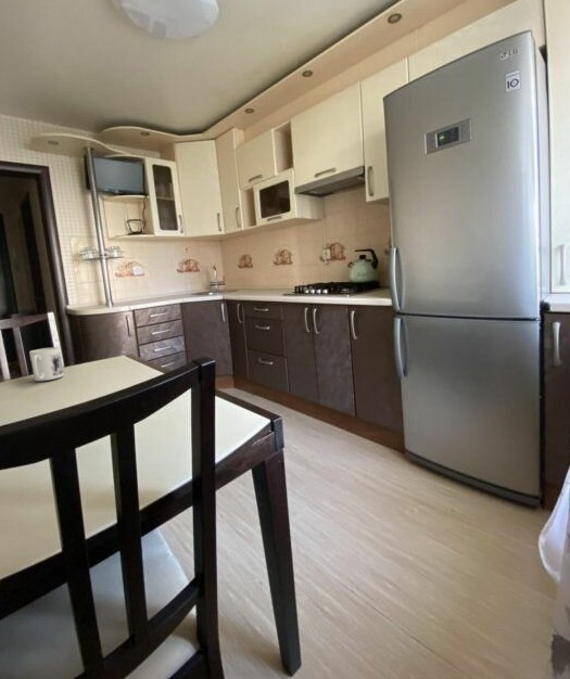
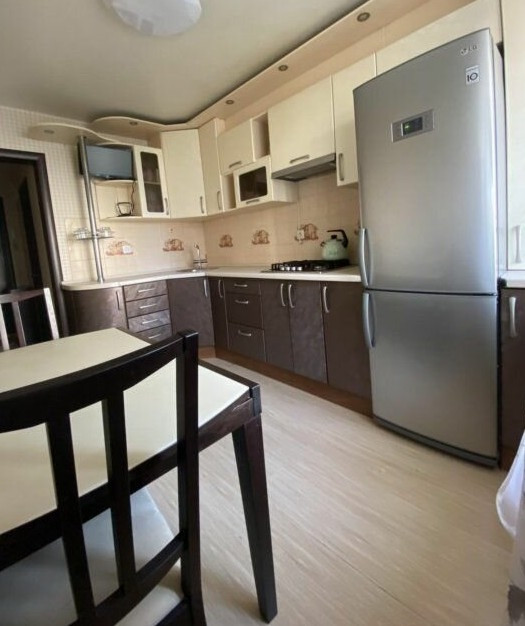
- mug (43, 364)
